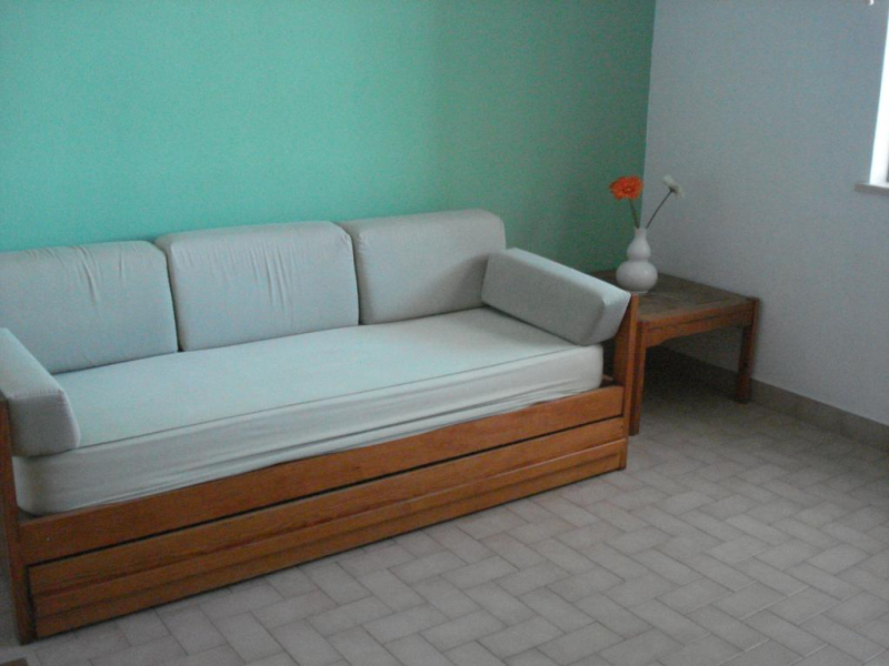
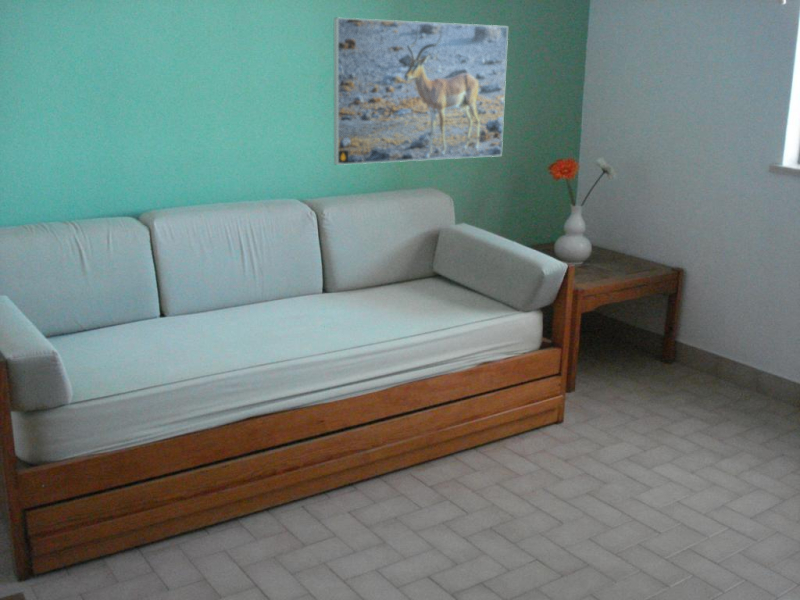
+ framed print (424, 92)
